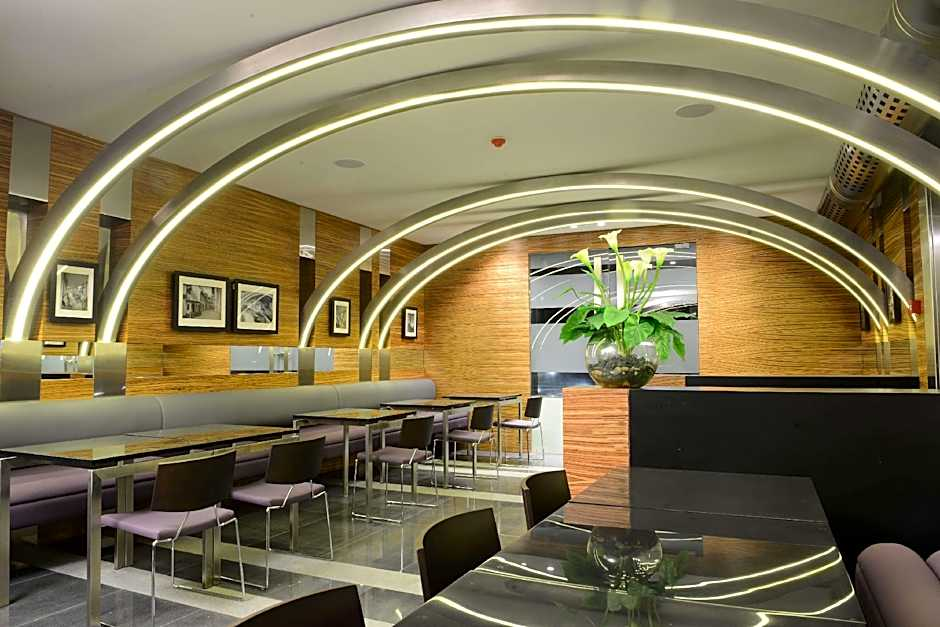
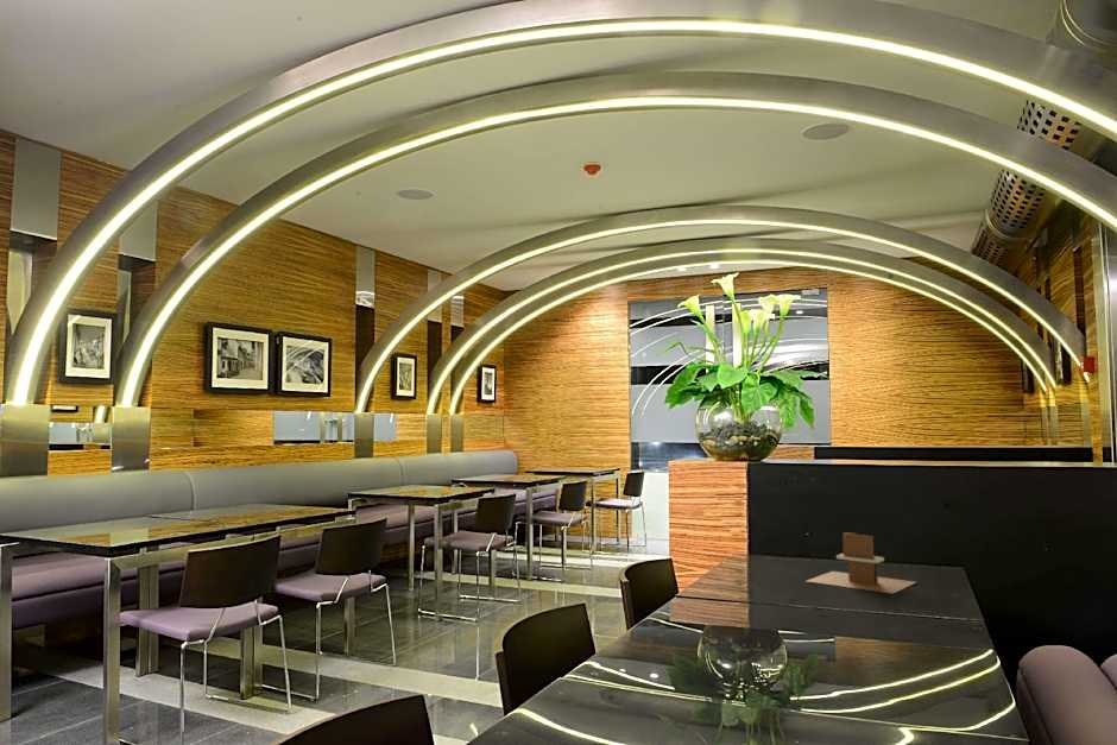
+ napkin holder (859, 557)
